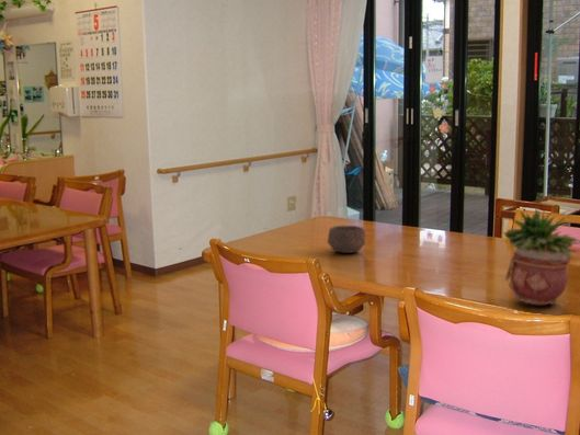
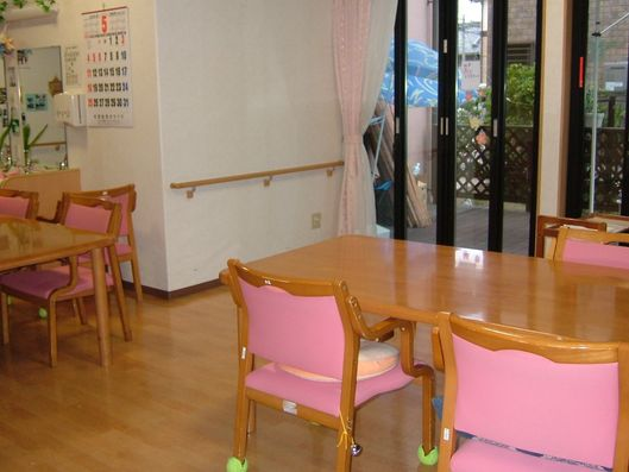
- bowl (346, 239)
- potted plant (543, 255)
